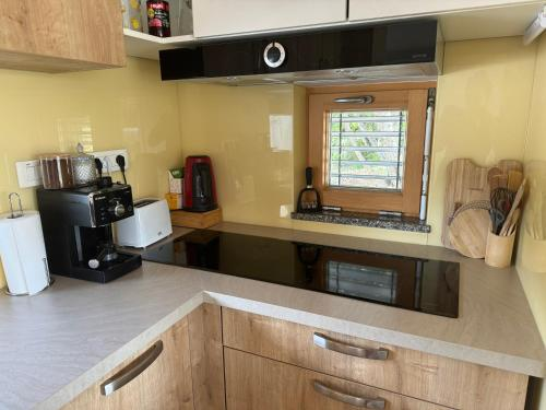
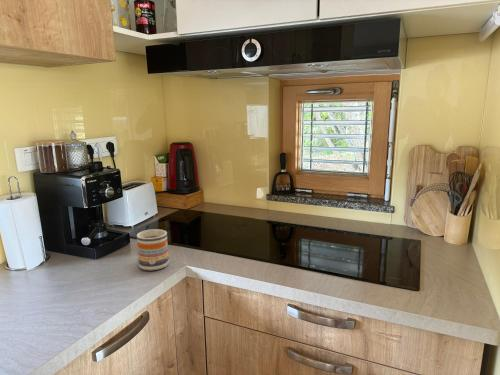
+ mug (152, 248)
